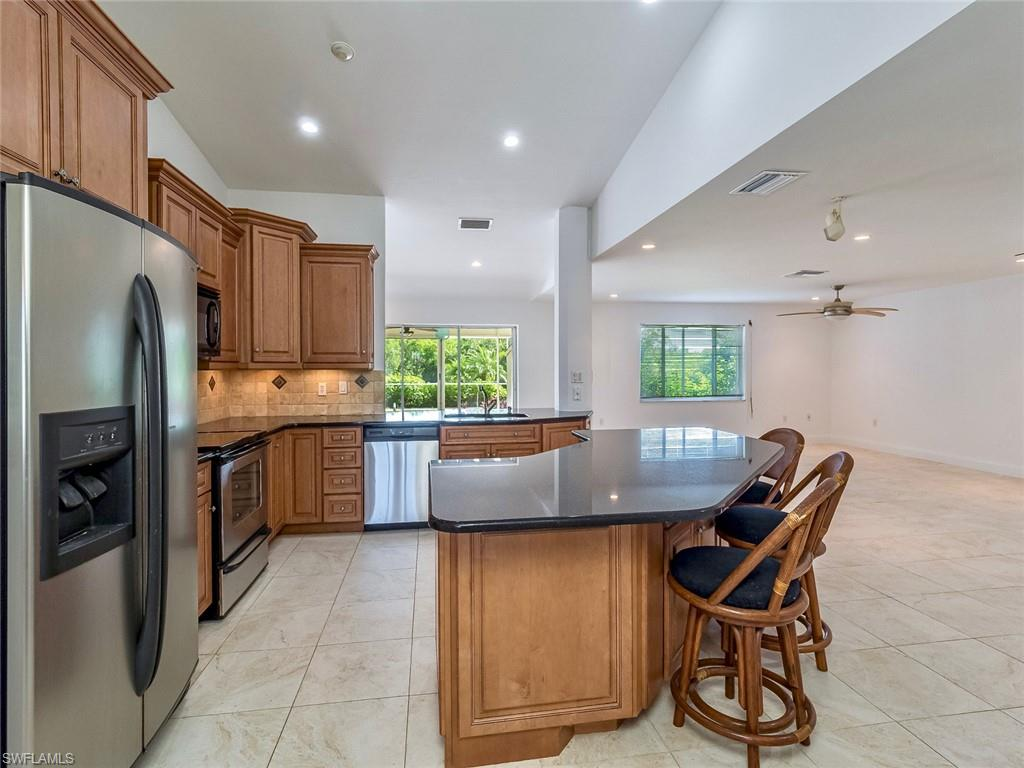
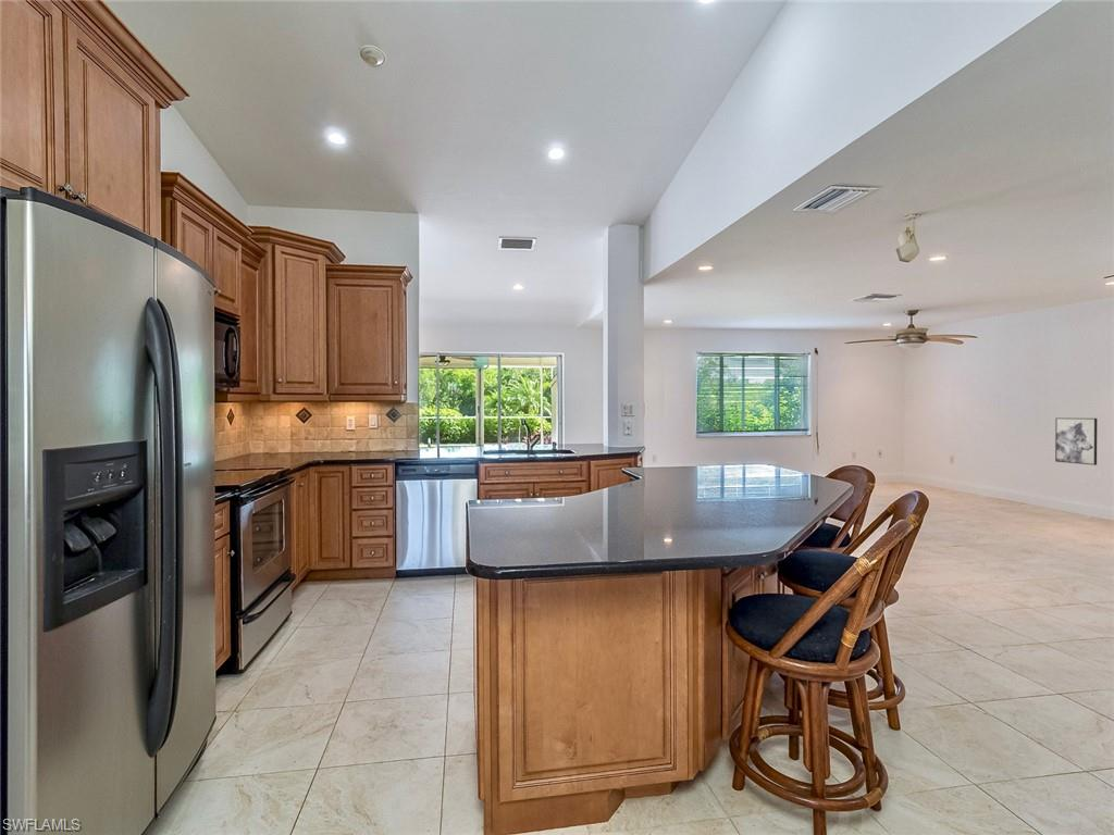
+ wall art (1075, 440)
